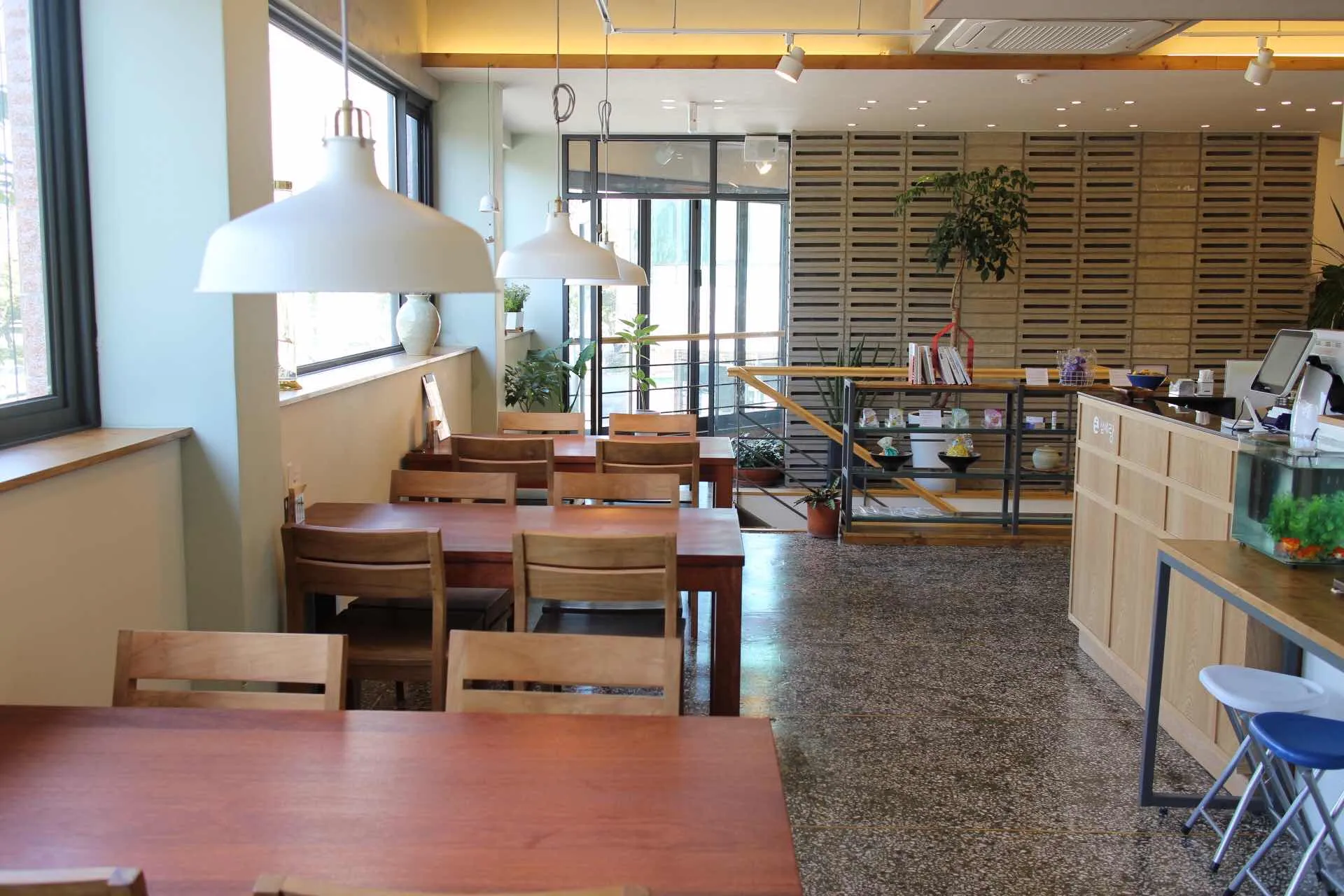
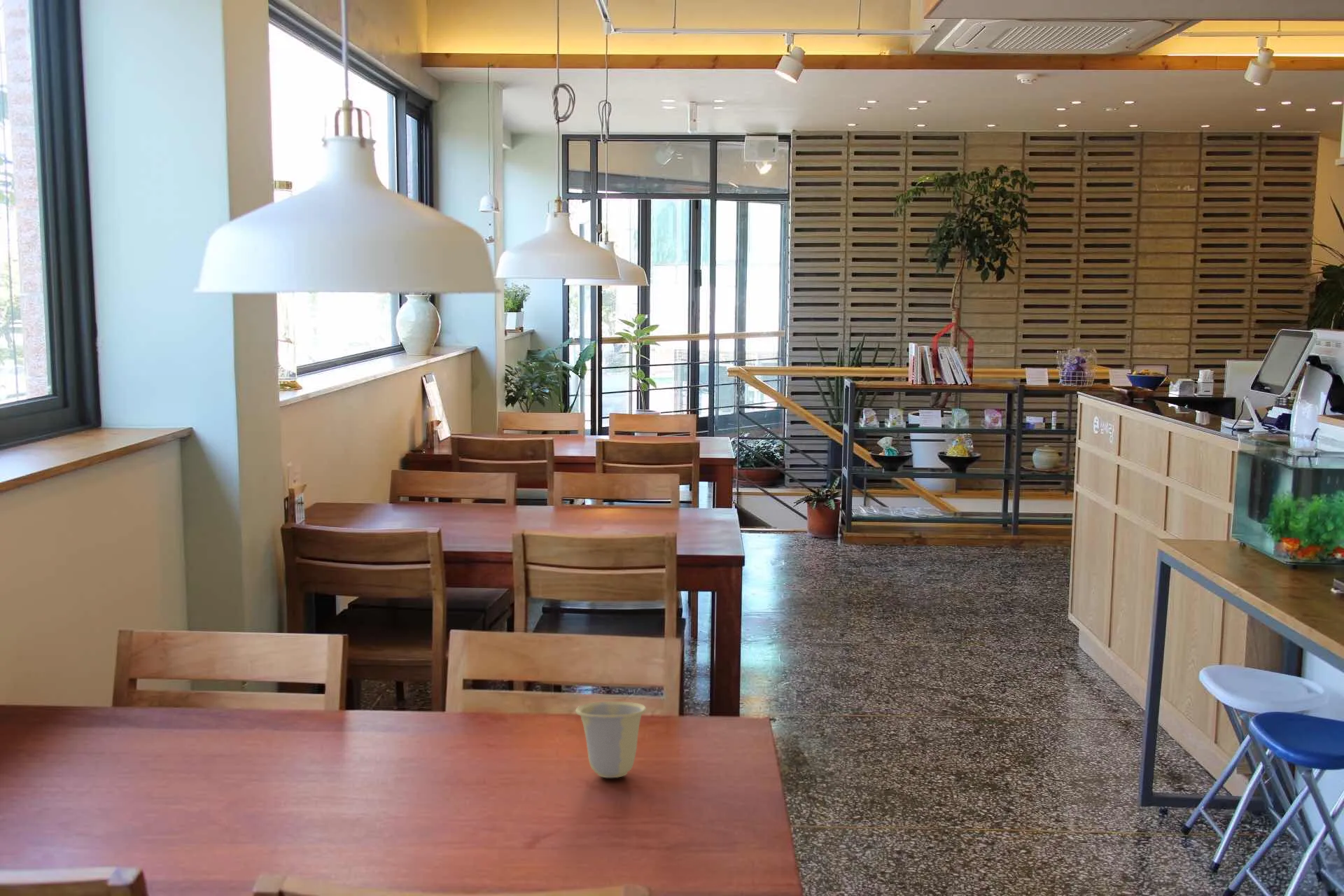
+ cup (610, 738)
